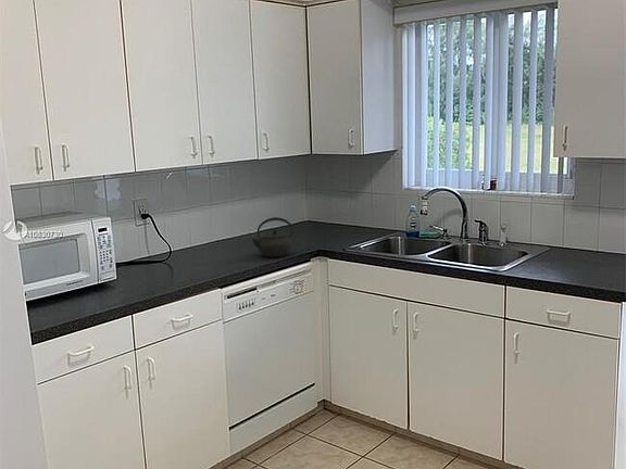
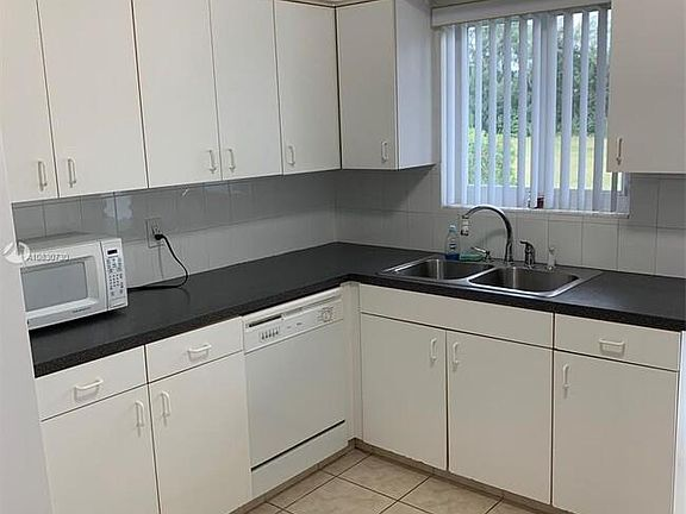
- kettle (272, 237)
